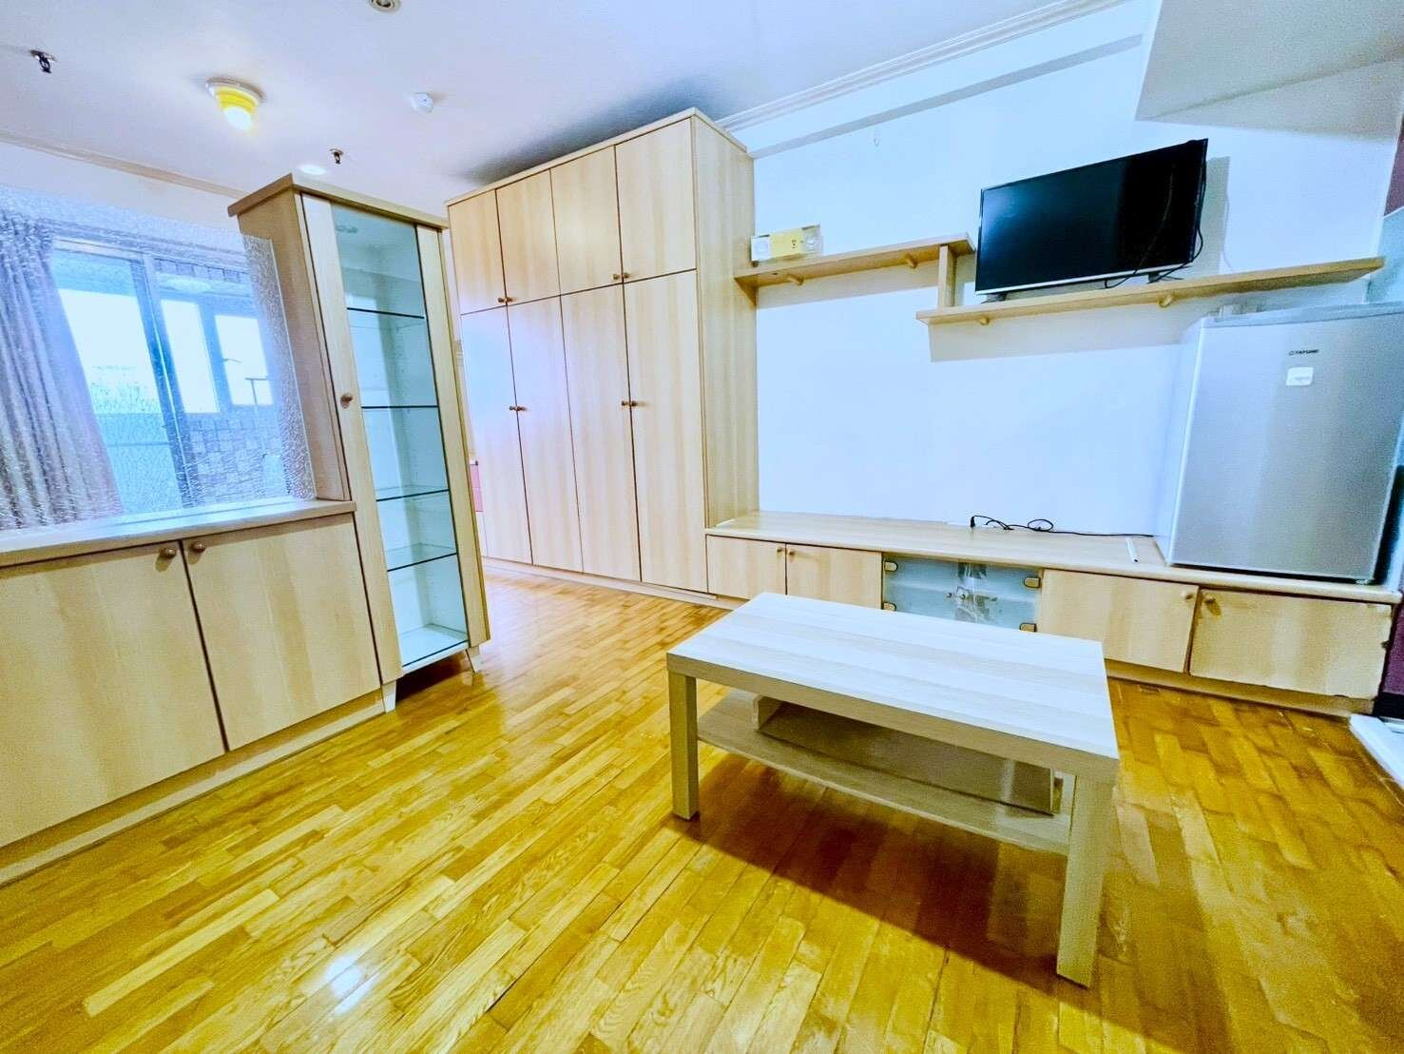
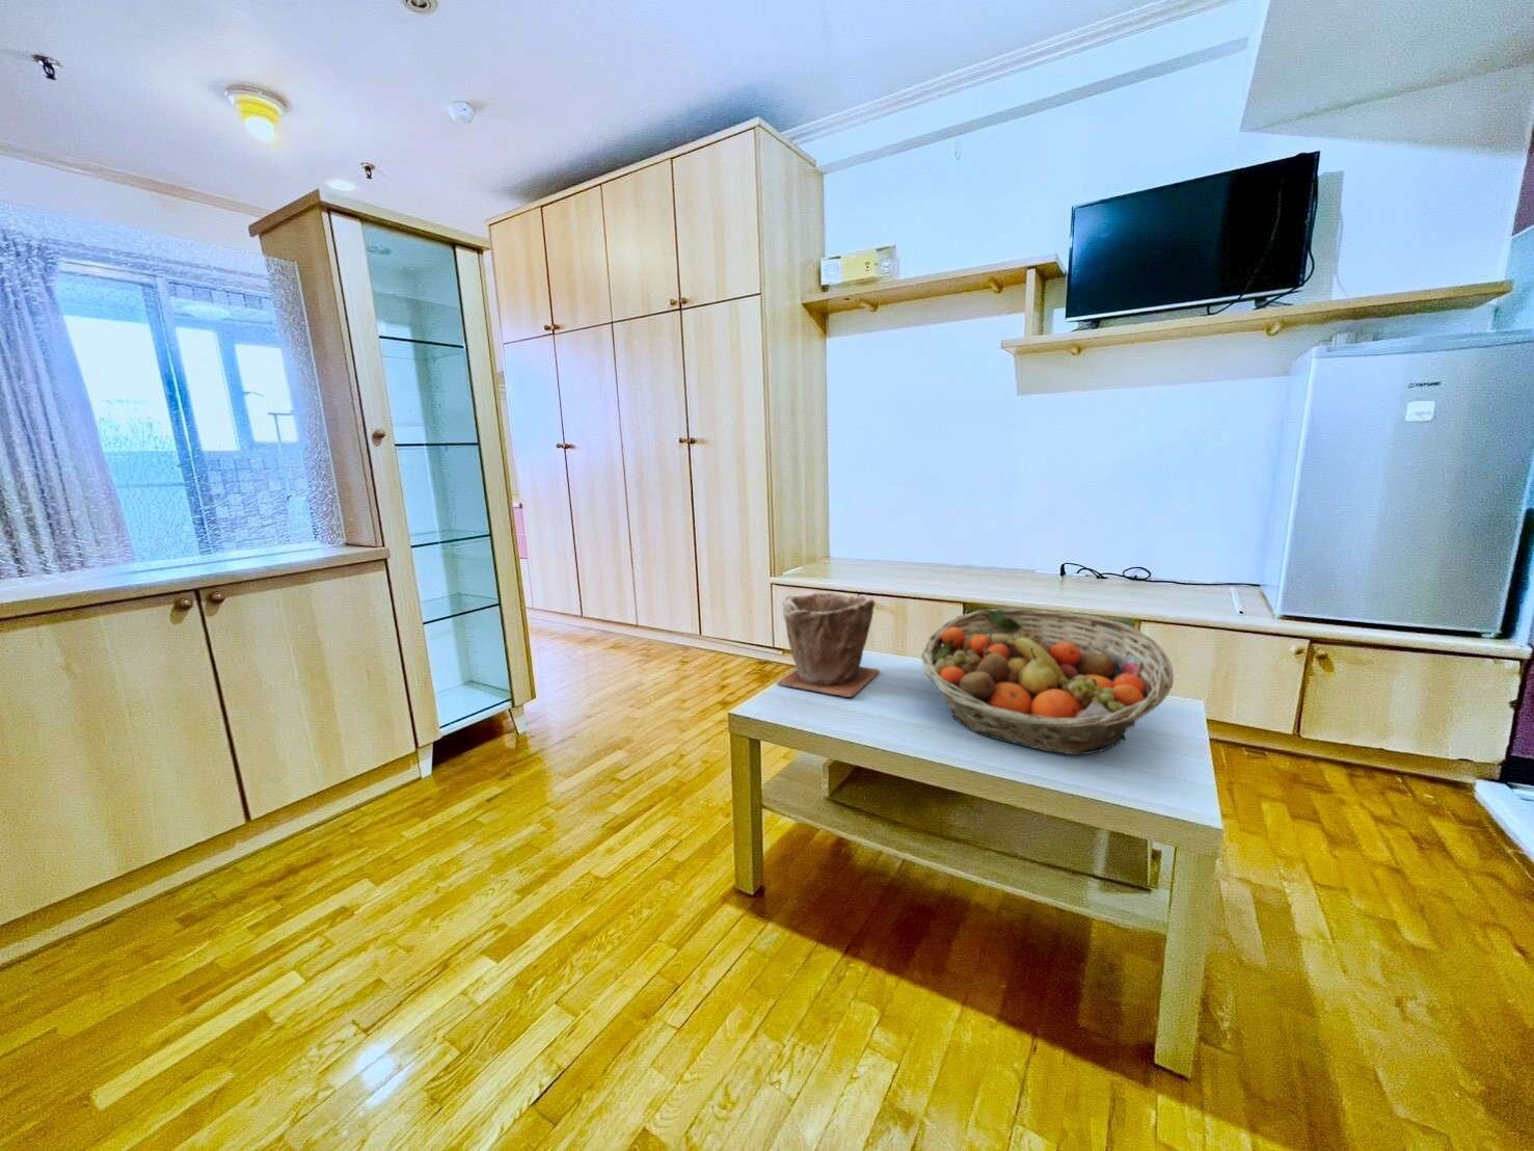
+ plant pot (829, 637)
+ fruit basket (1035, 673)
